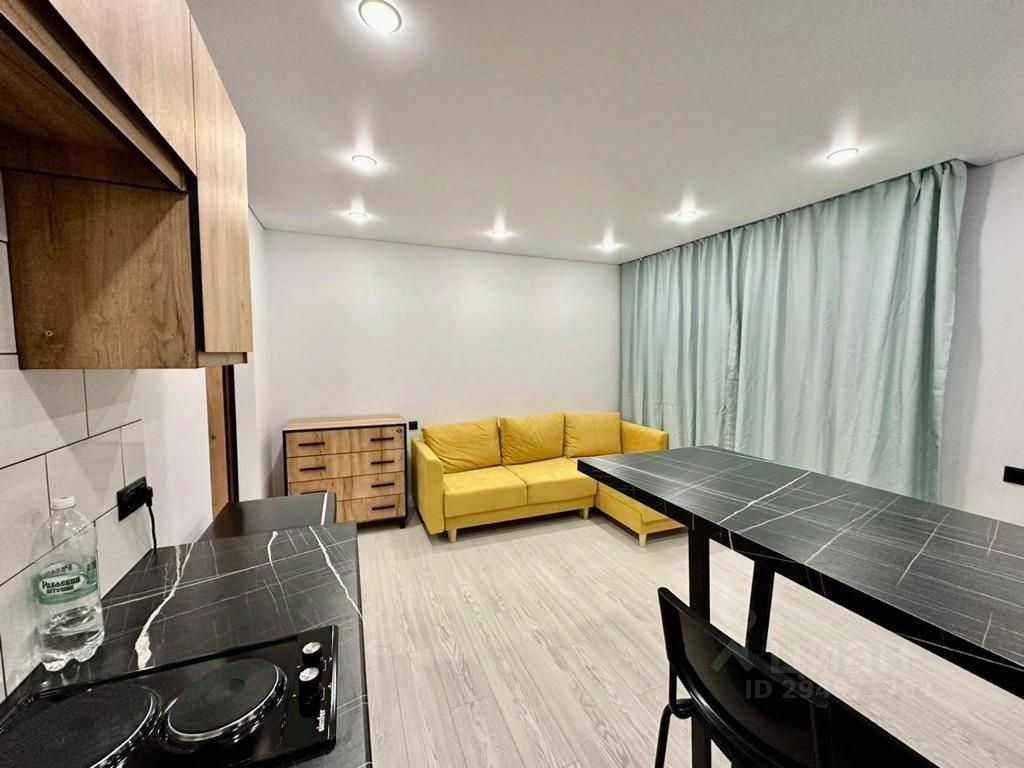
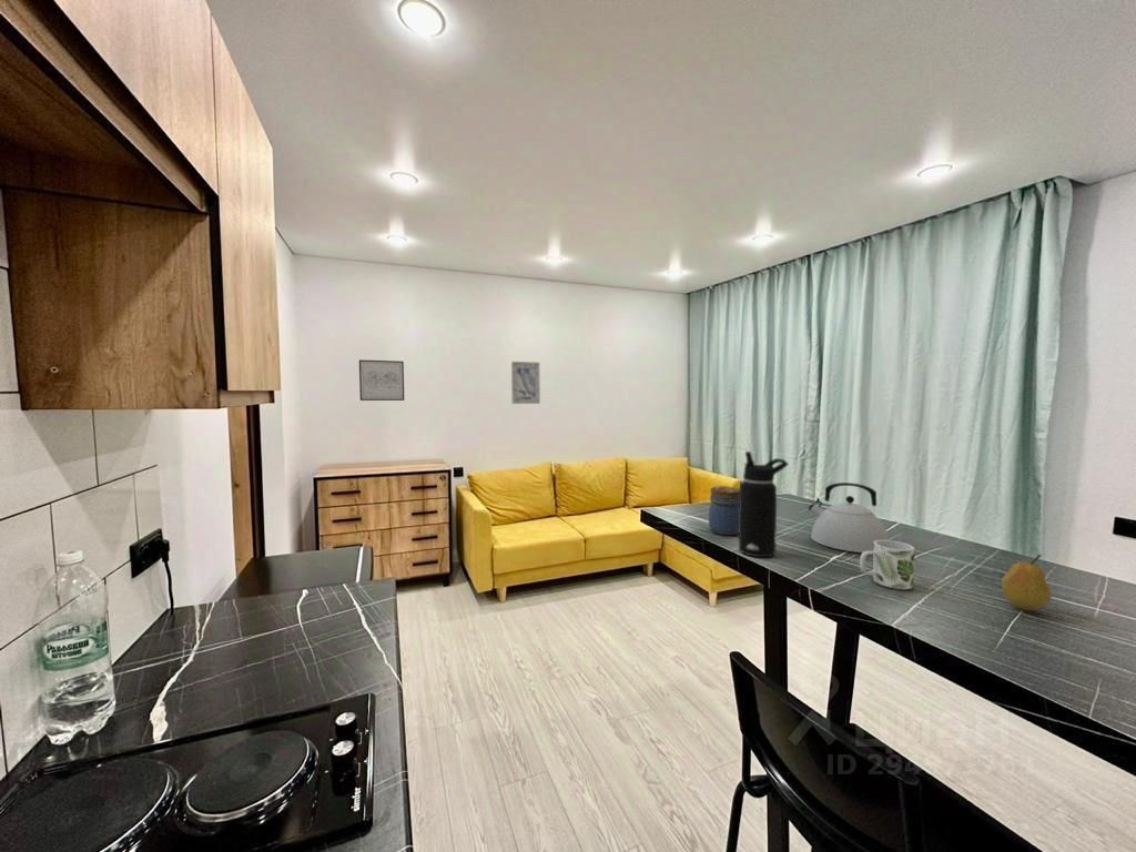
+ jar (727, 509)
+ mug (885, 564)
+ wall art (526, 383)
+ fruit (1025, 582)
+ water bottle (762, 501)
+ wall art (382, 381)
+ kettle (848, 511)
